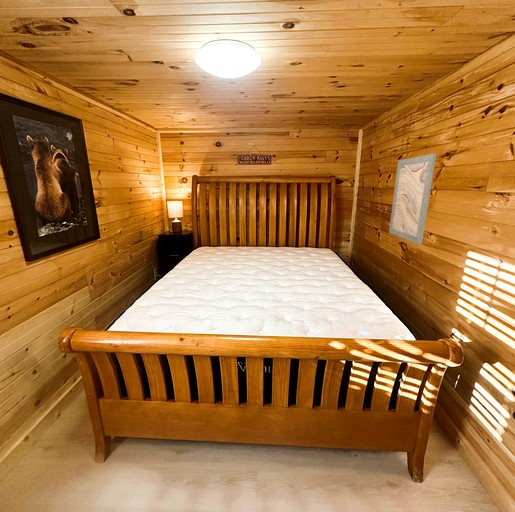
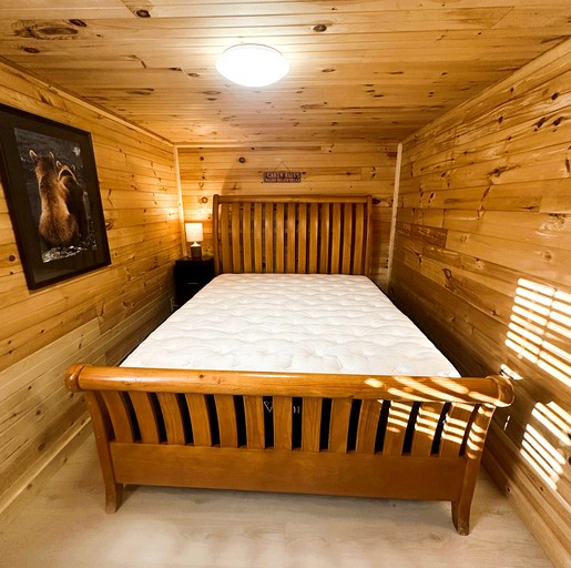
- wall art (409, 199)
